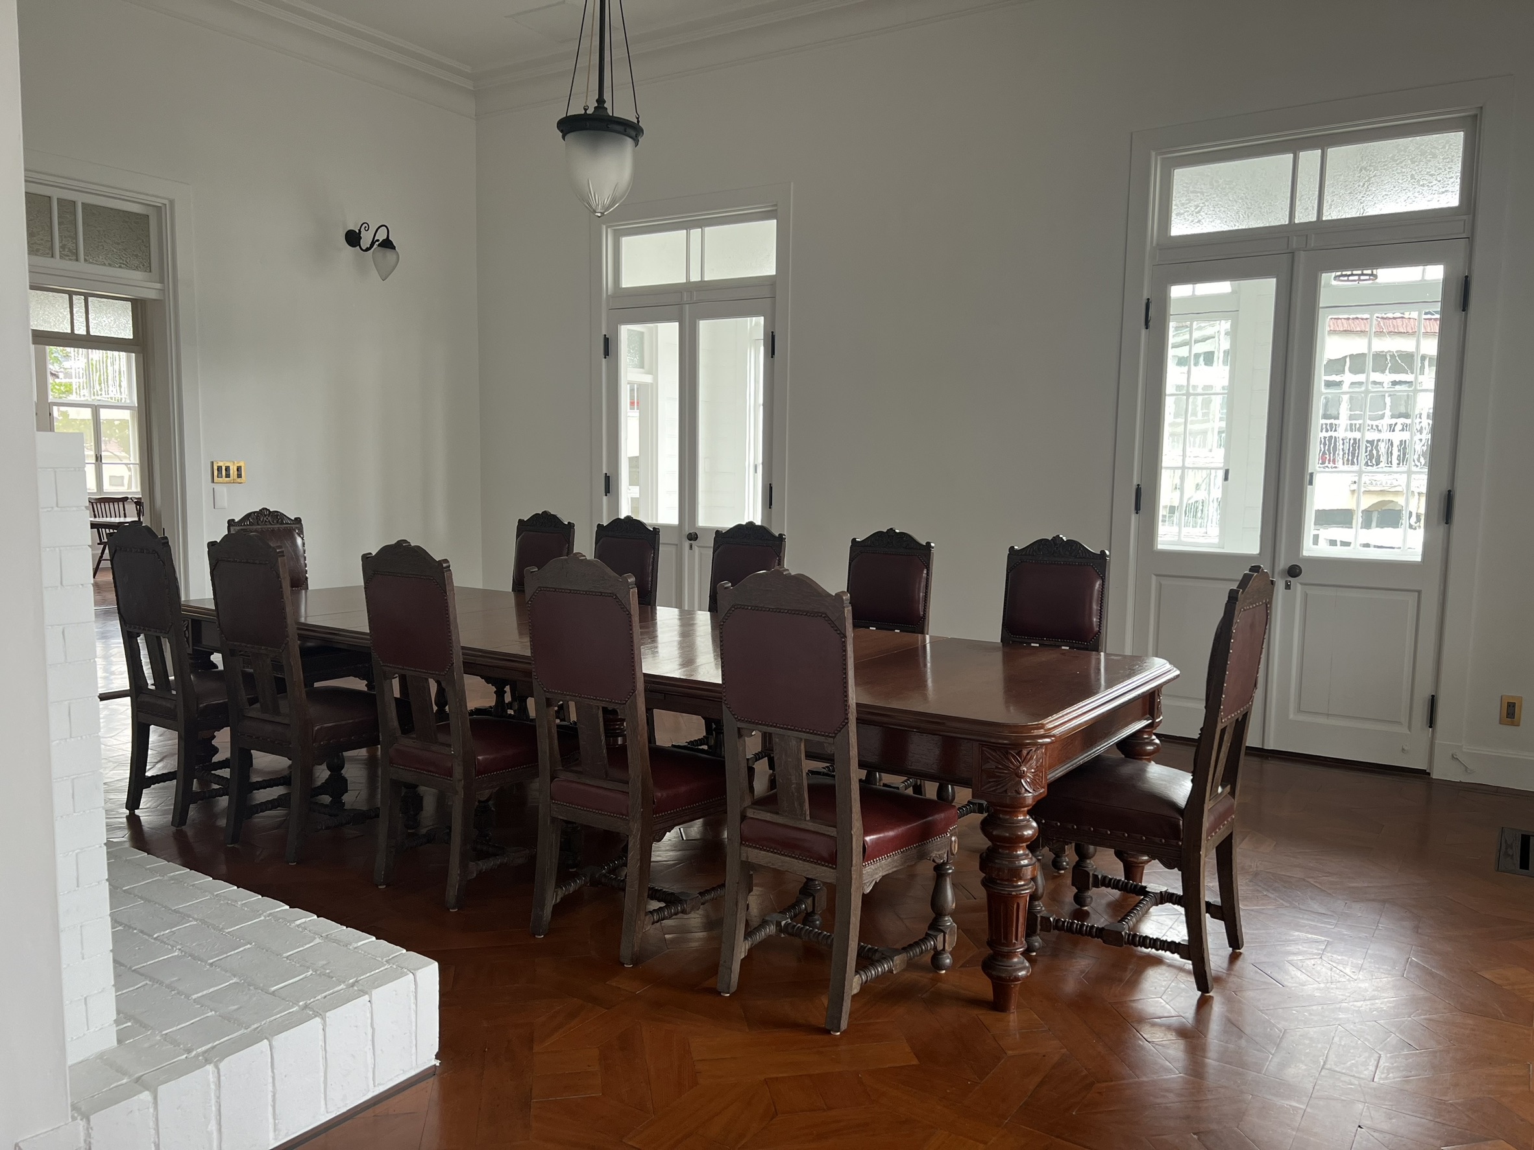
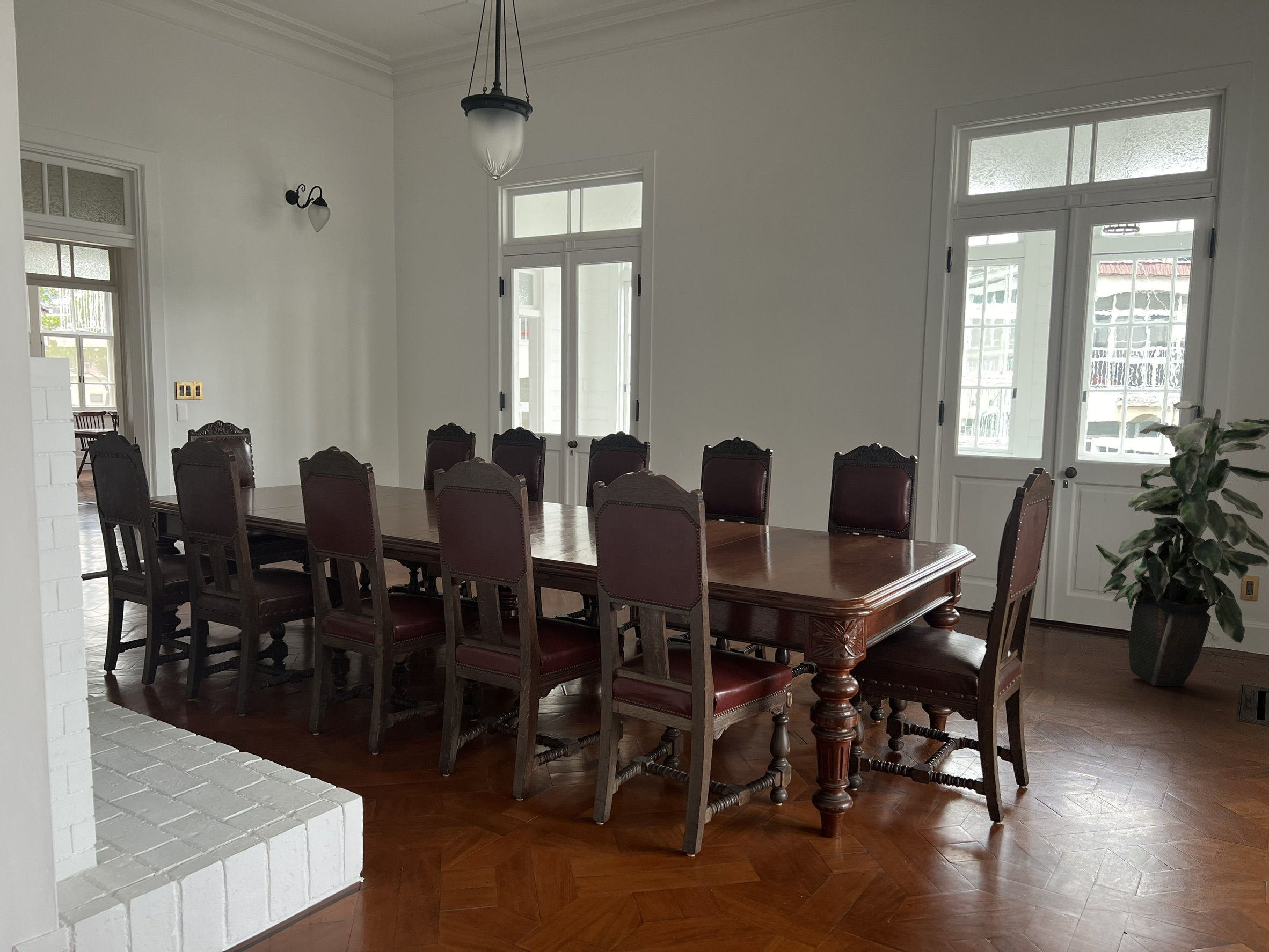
+ indoor plant (1187, 546)
